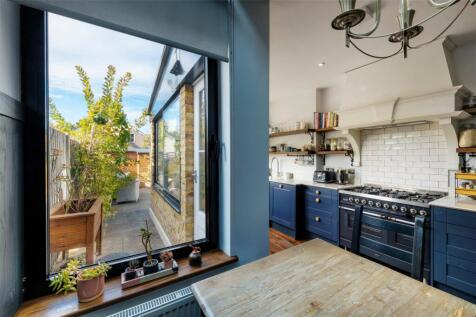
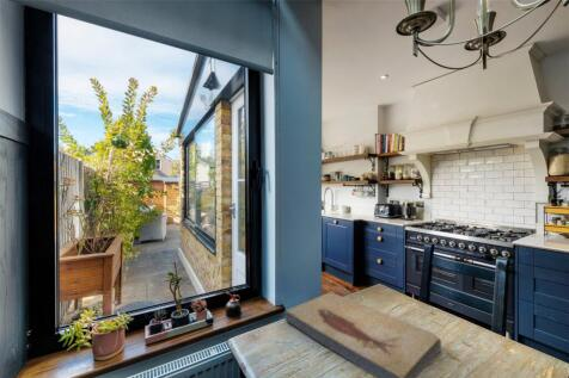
+ fish fossil (355, 327)
